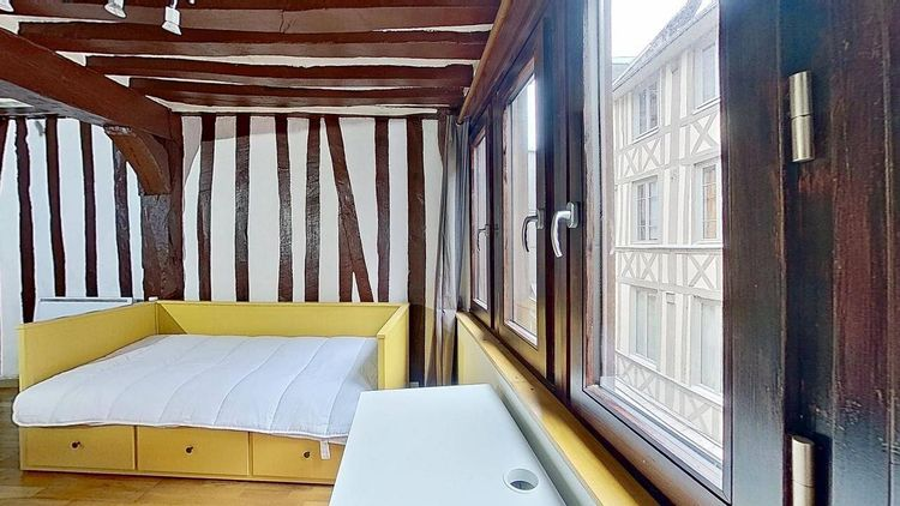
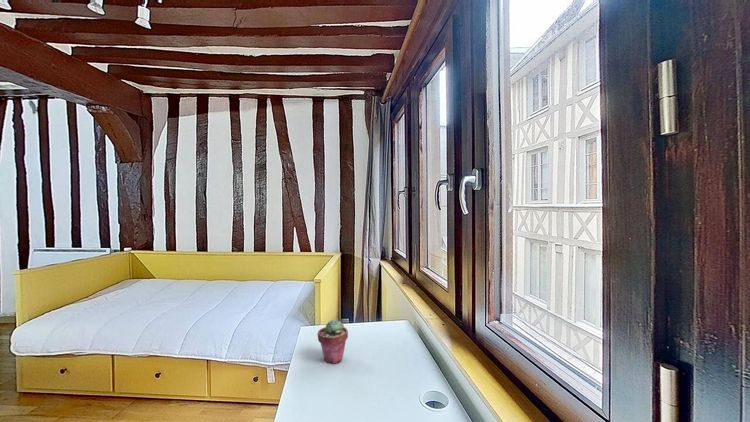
+ potted succulent (333, 339)
